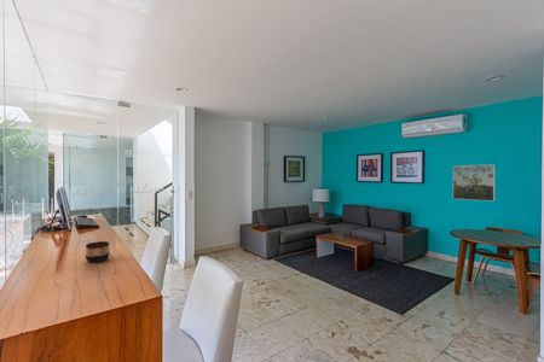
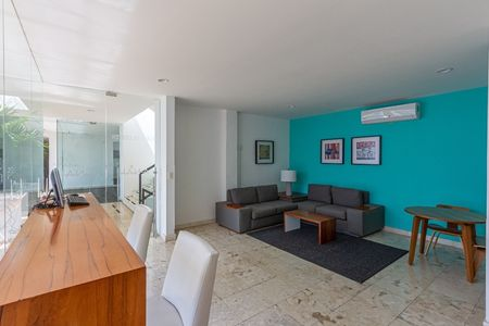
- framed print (473, 182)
- cup (98, 251)
